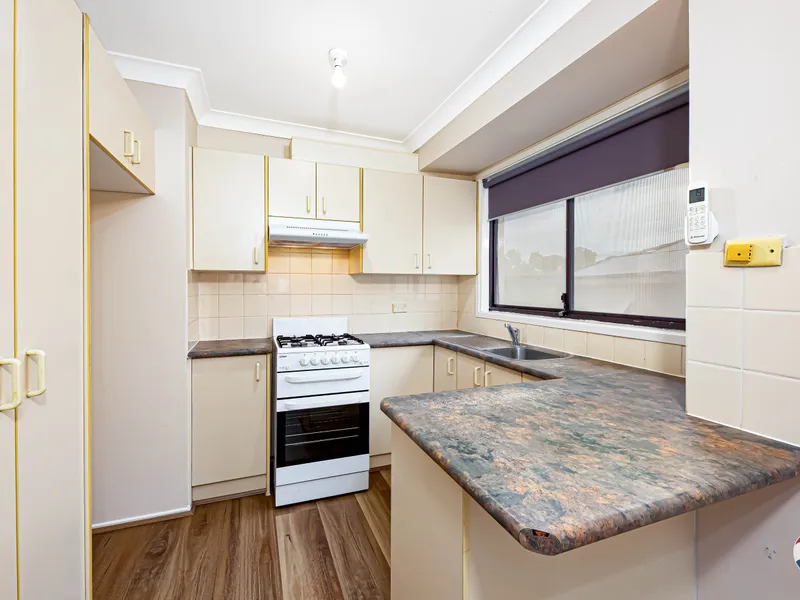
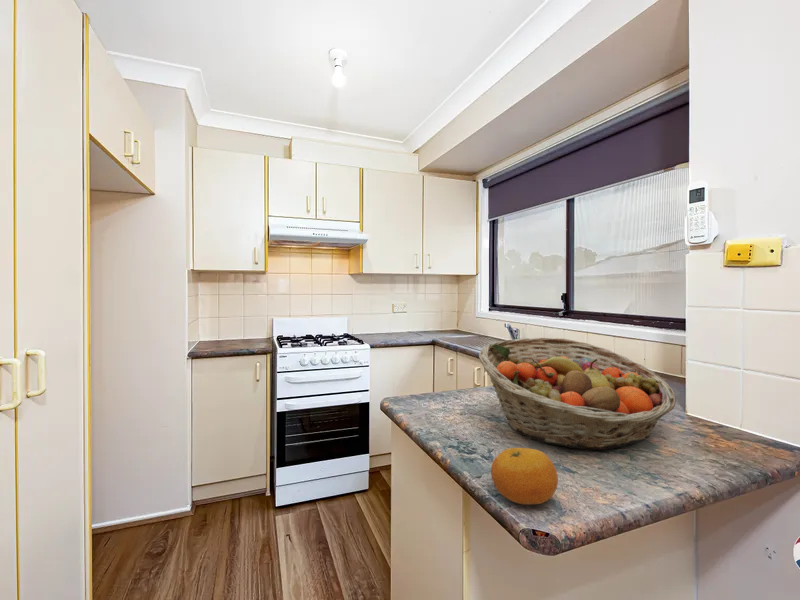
+ fruit (523, 473)
+ fruit basket (571, 385)
